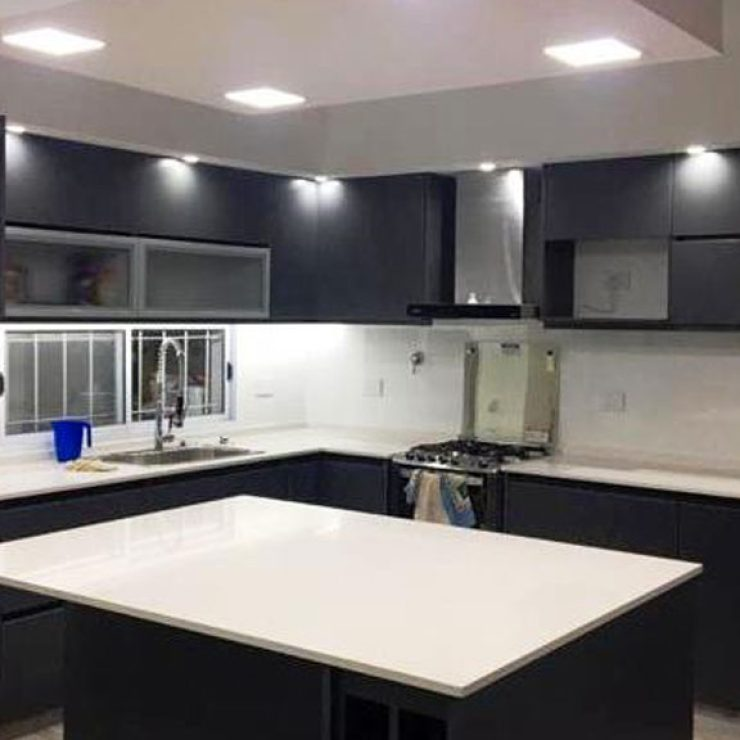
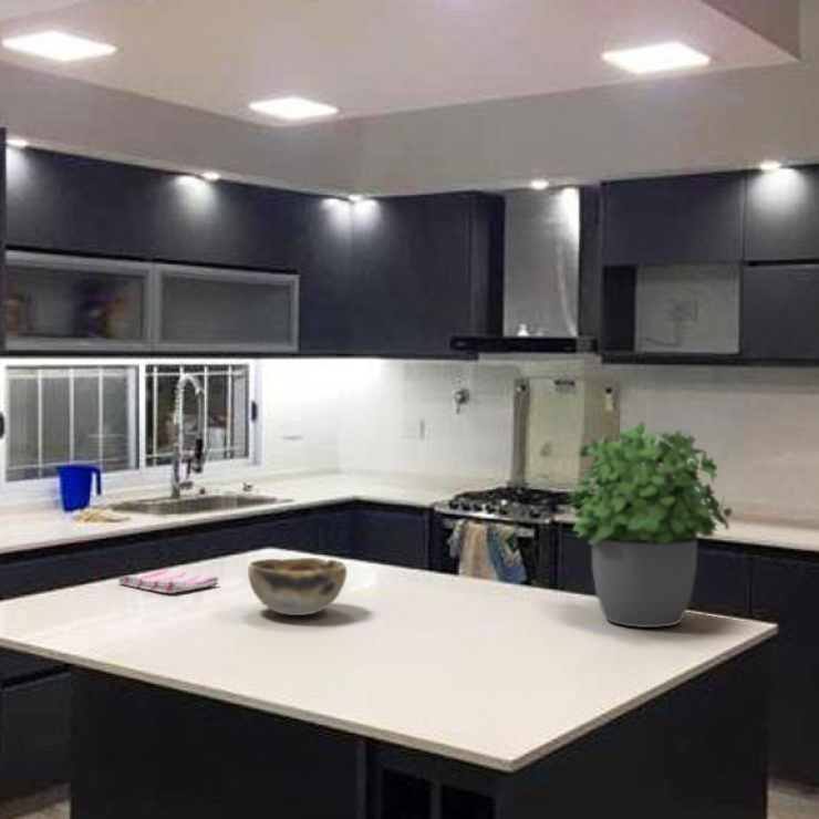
+ decorative bowl (297, 589)
+ dish towel (168, 579)
+ potted plant (645, 521)
